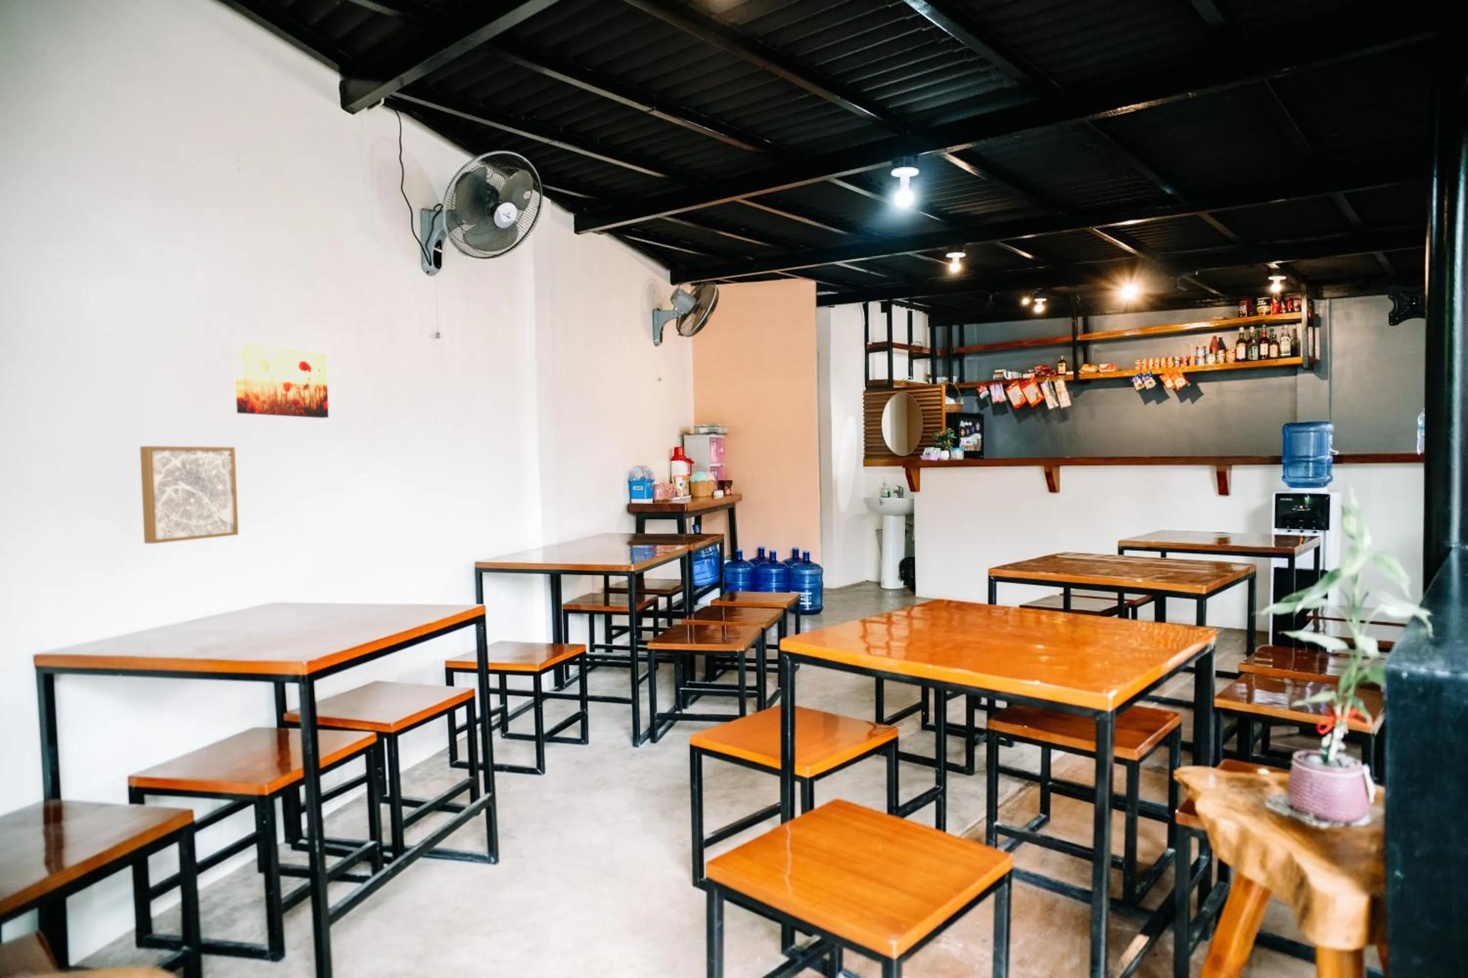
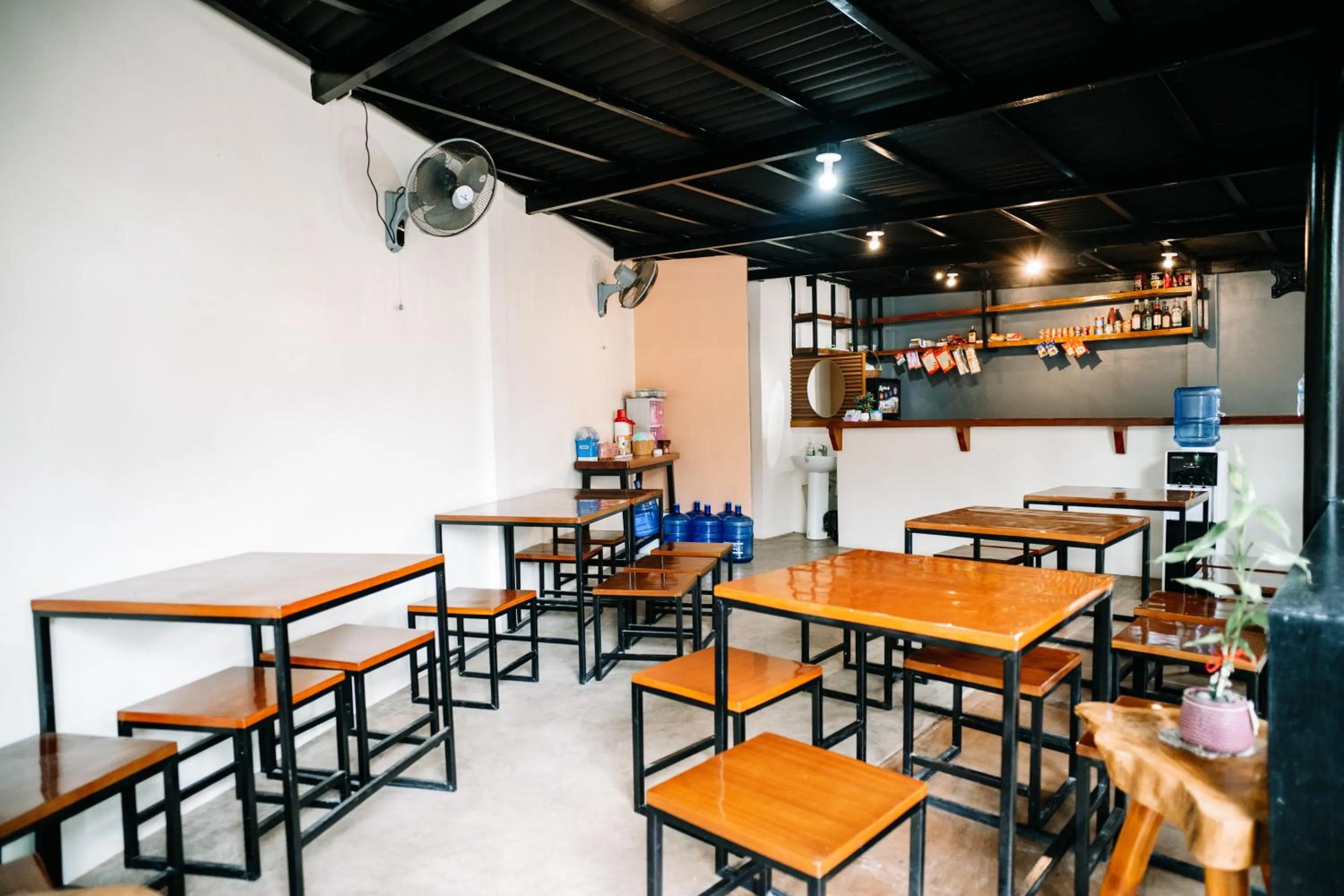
- wall art (191, 493)
- wall art (284, 382)
